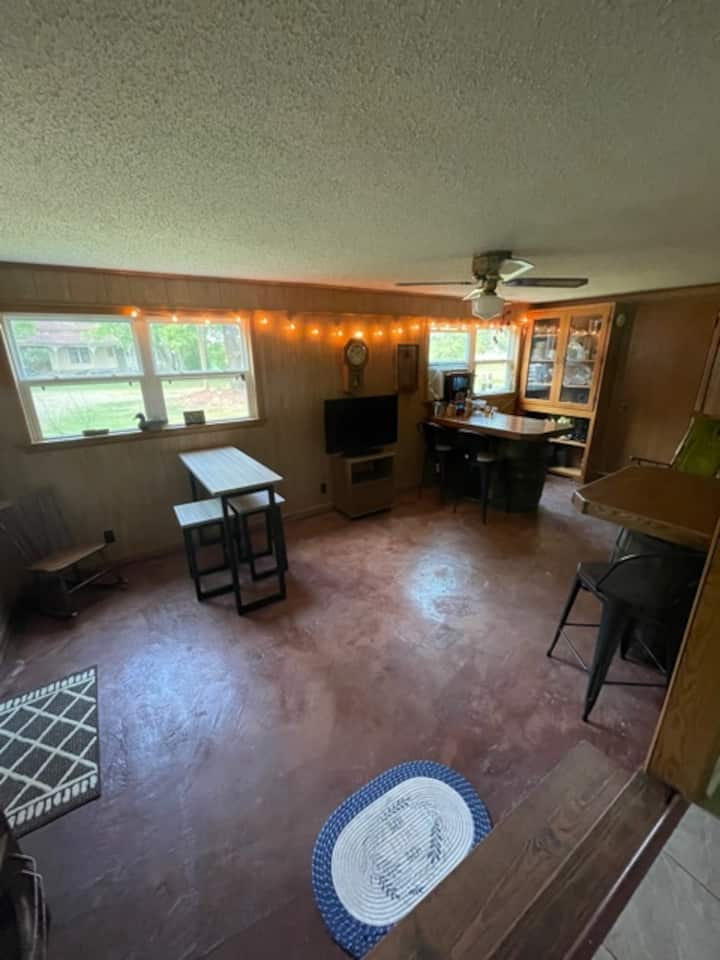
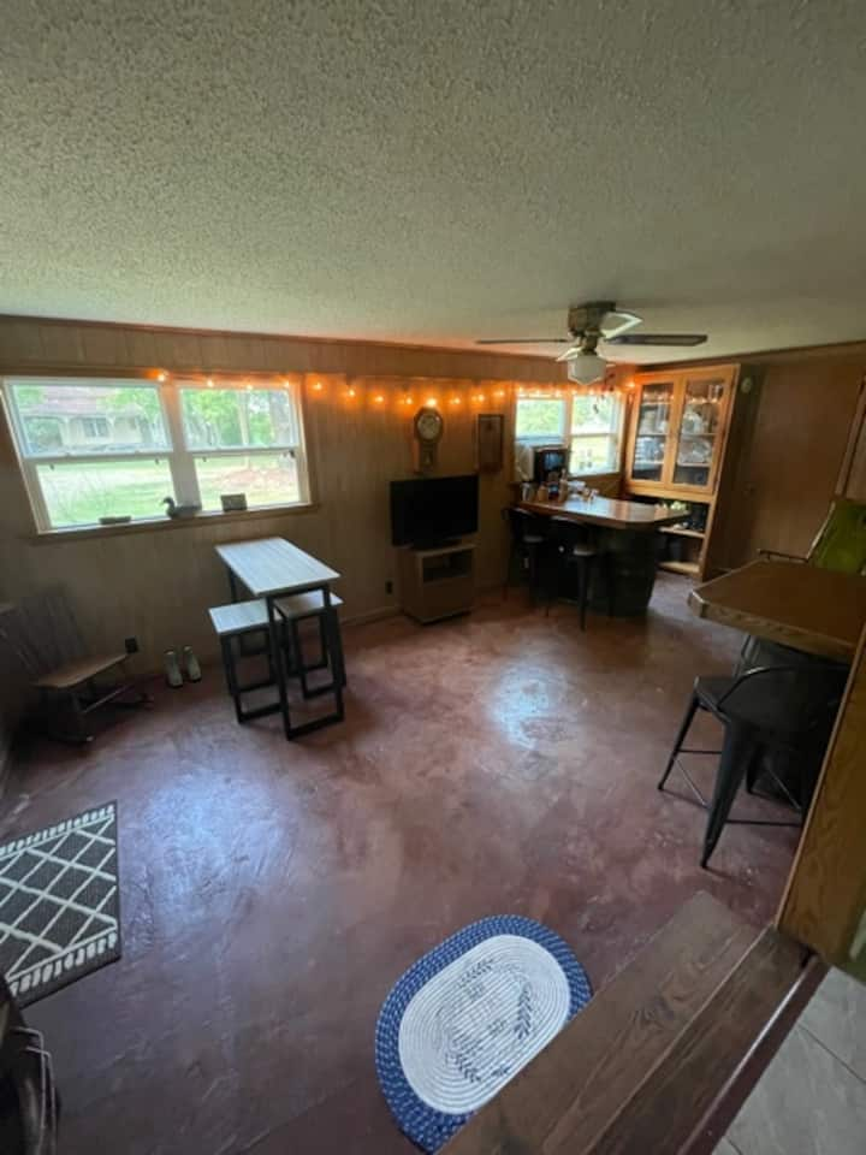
+ boots (185, 663)
